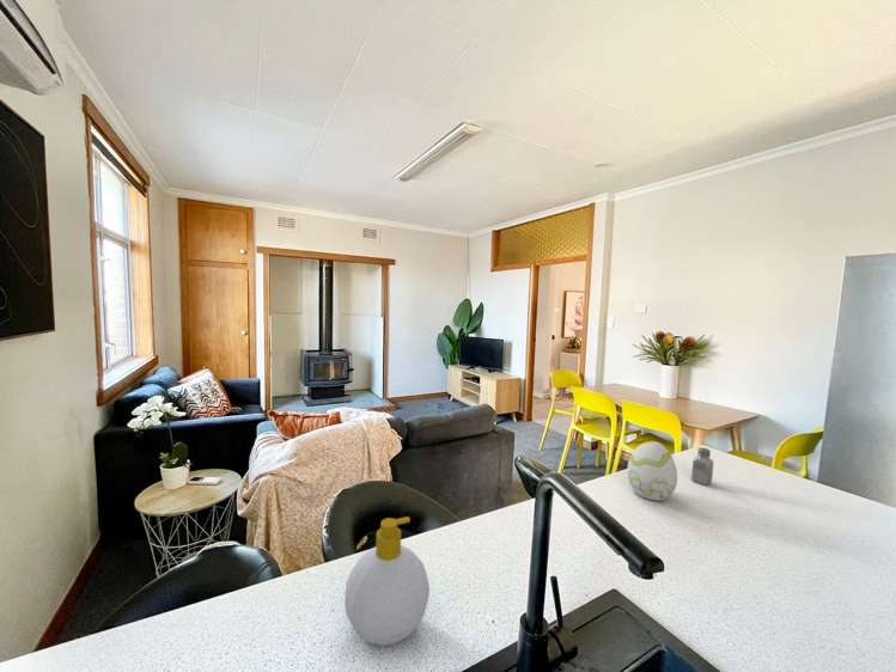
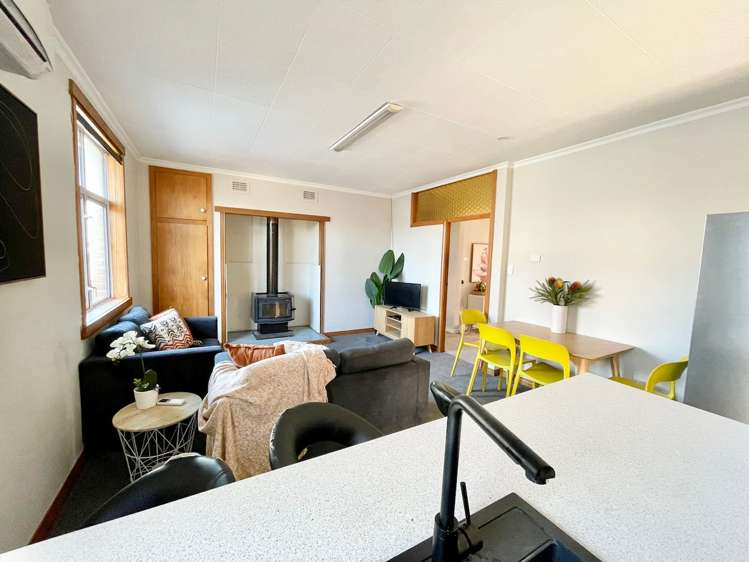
- soap bottle (388, 574)
- decorative egg (652, 468)
- saltshaker (702, 465)
